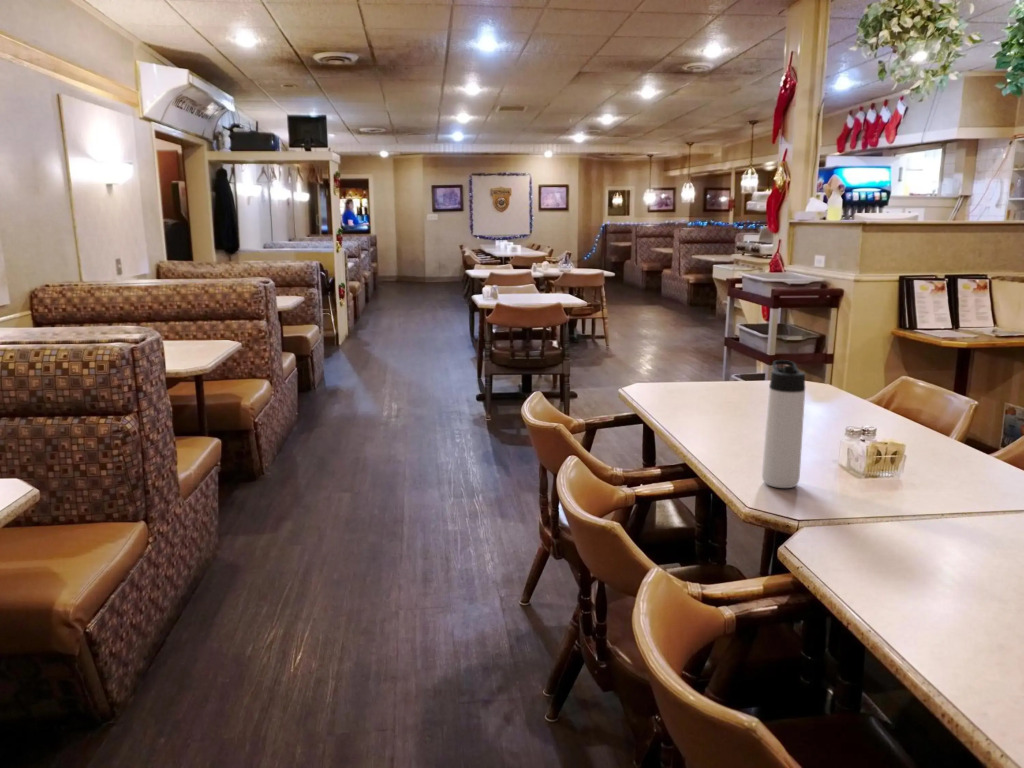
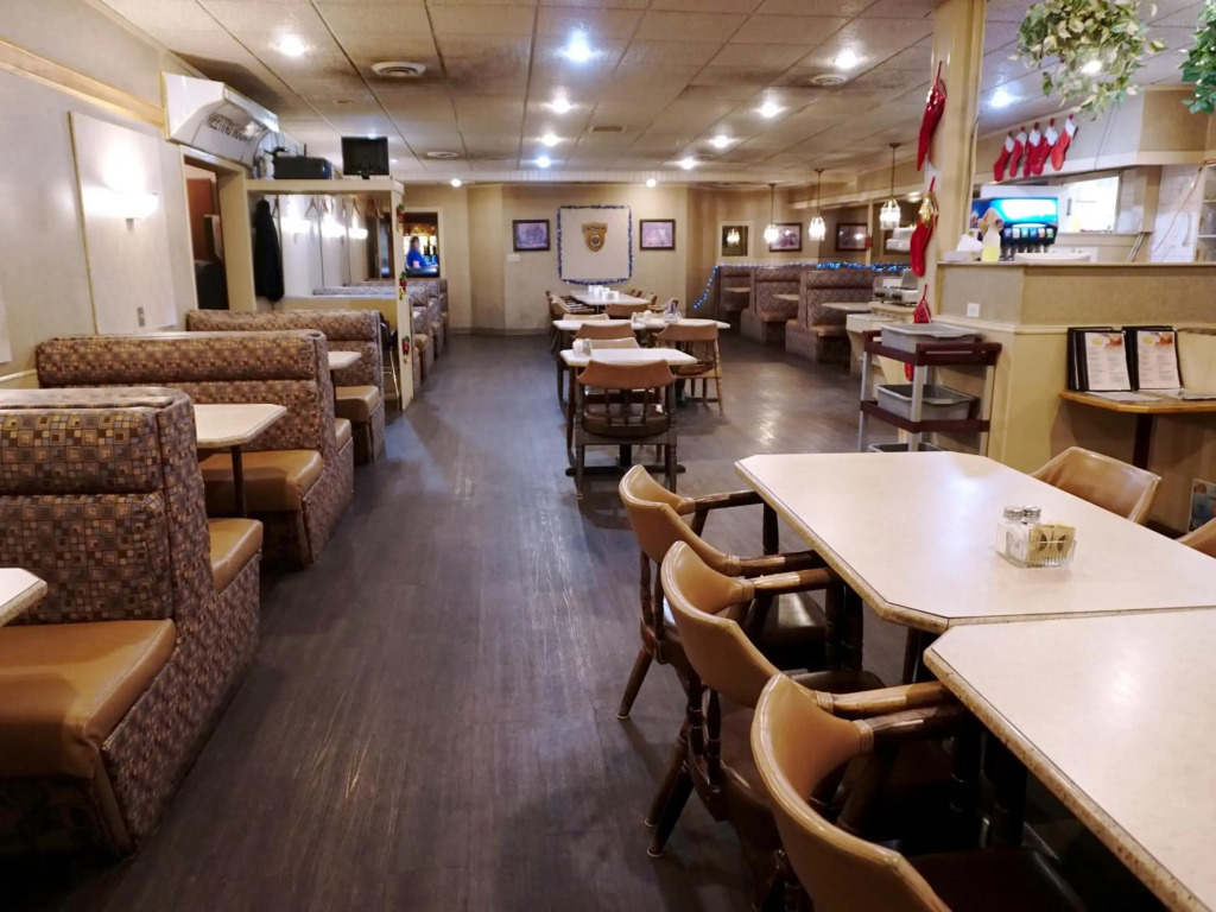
- thermos bottle (782, 423)
